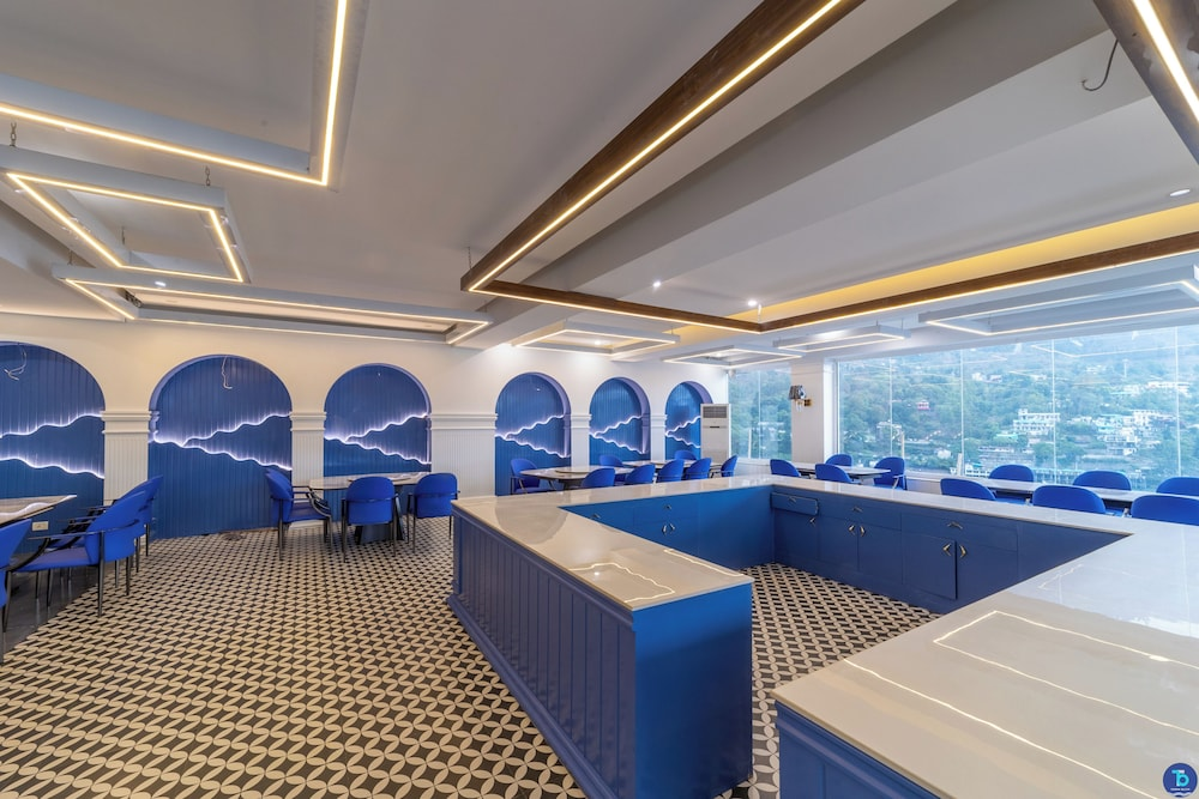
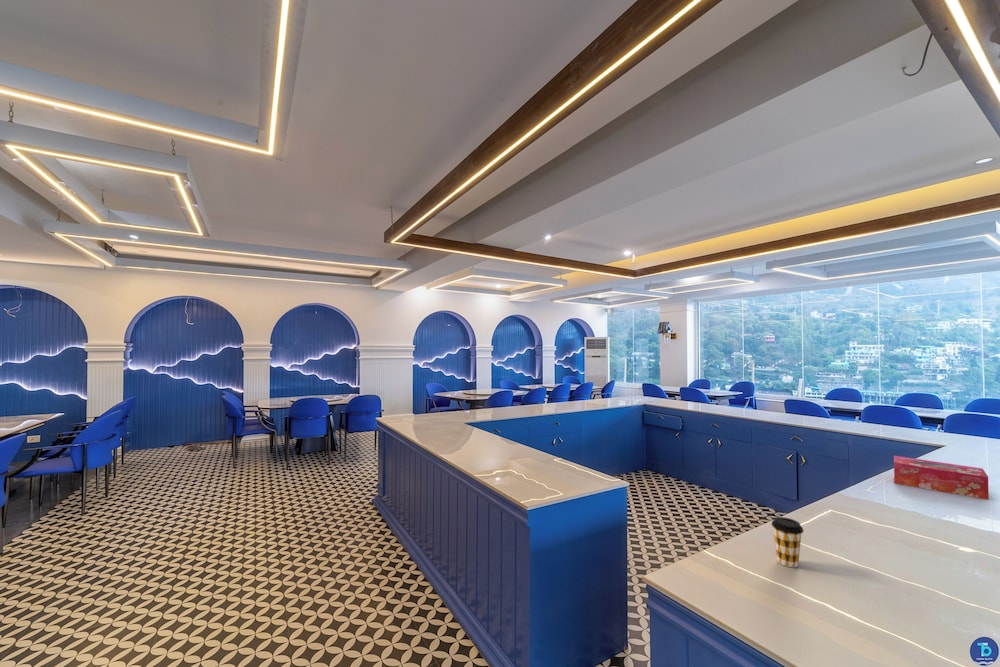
+ tissue box (937, 475)
+ coffee cup (787, 542)
